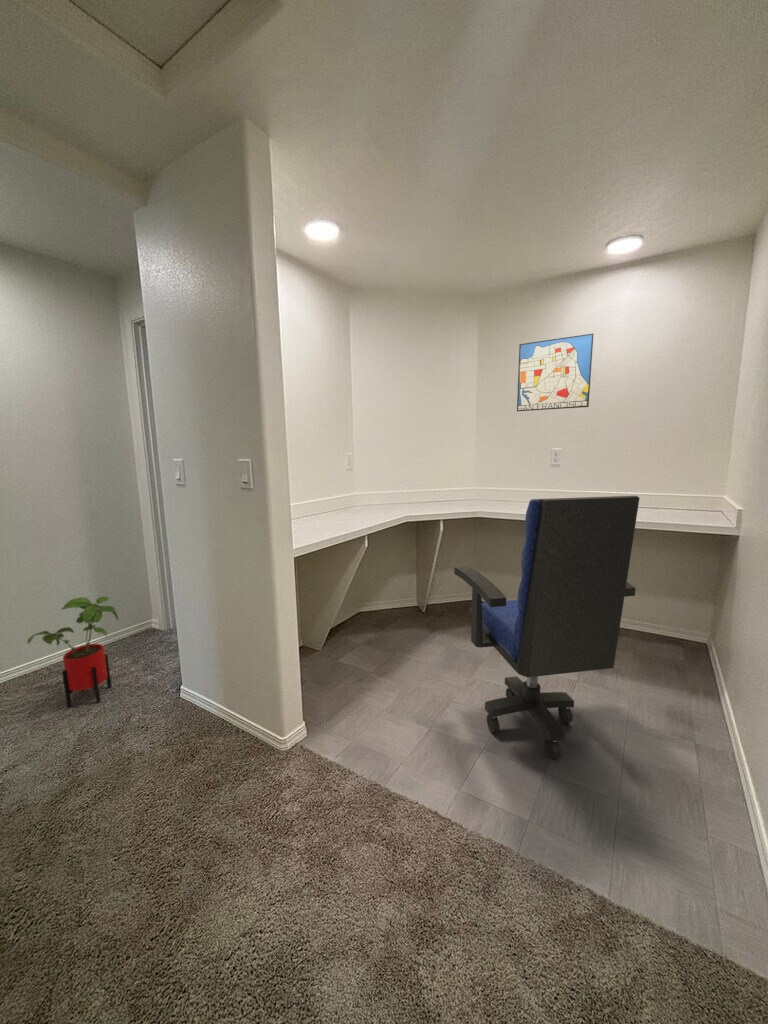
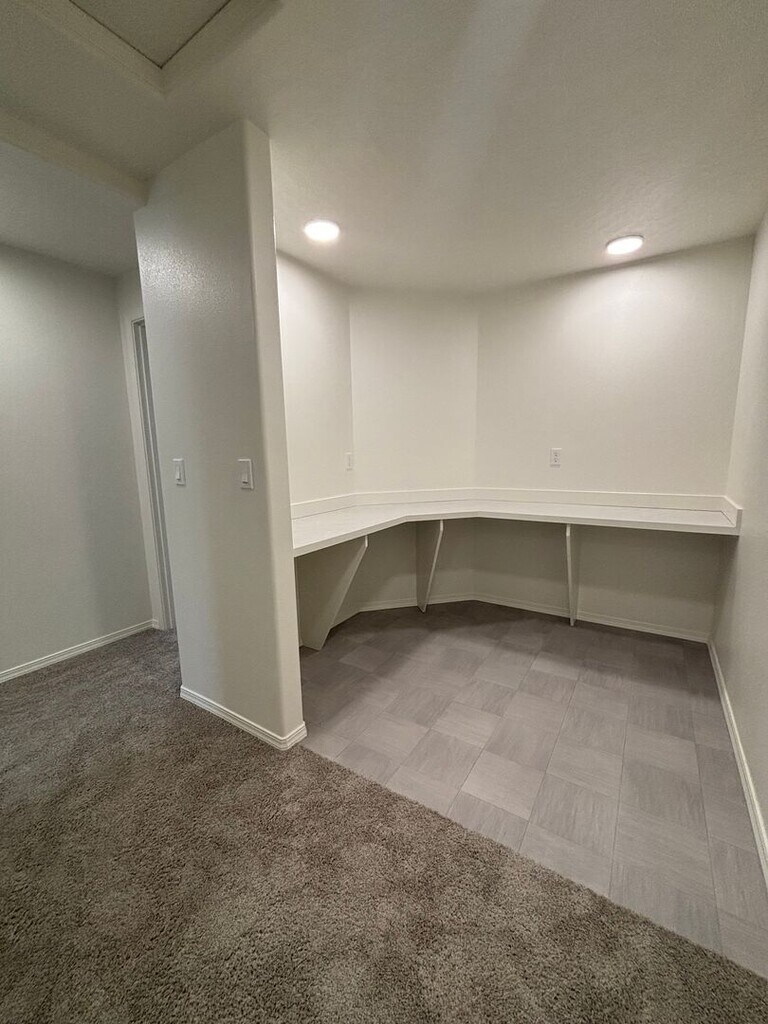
- house plant (82, 647)
- office chair (541, 618)
- wall art (553, 374)
